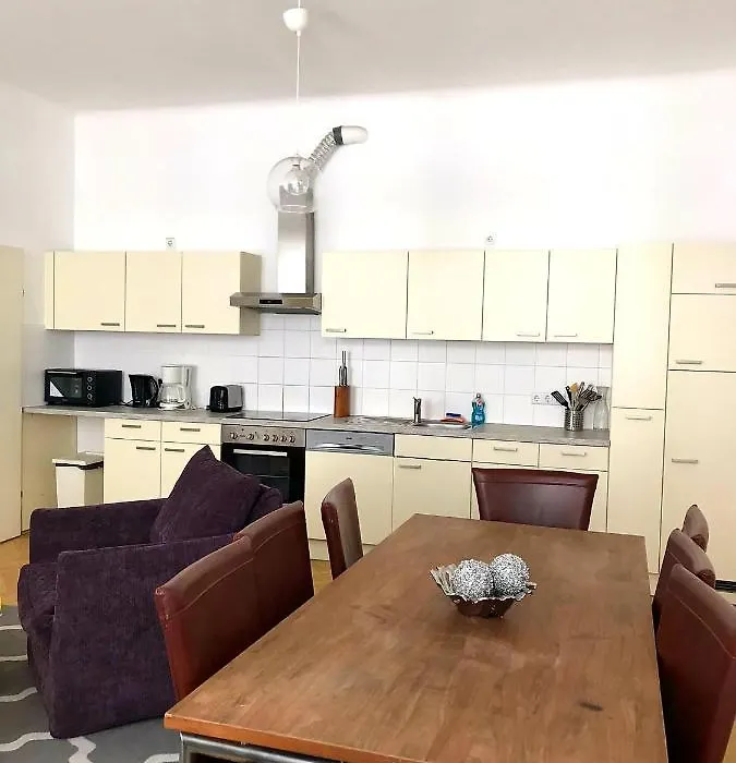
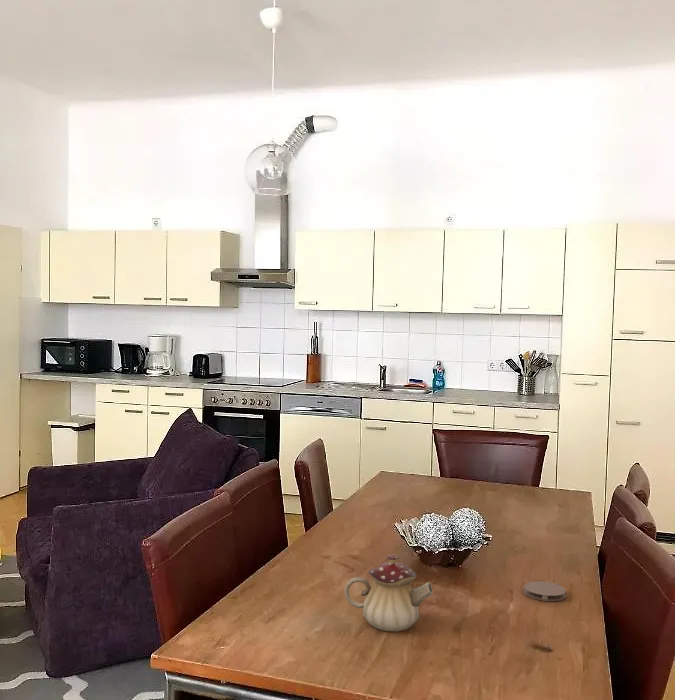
+ teapot (387, 587)
+ coaster (544, 590)
